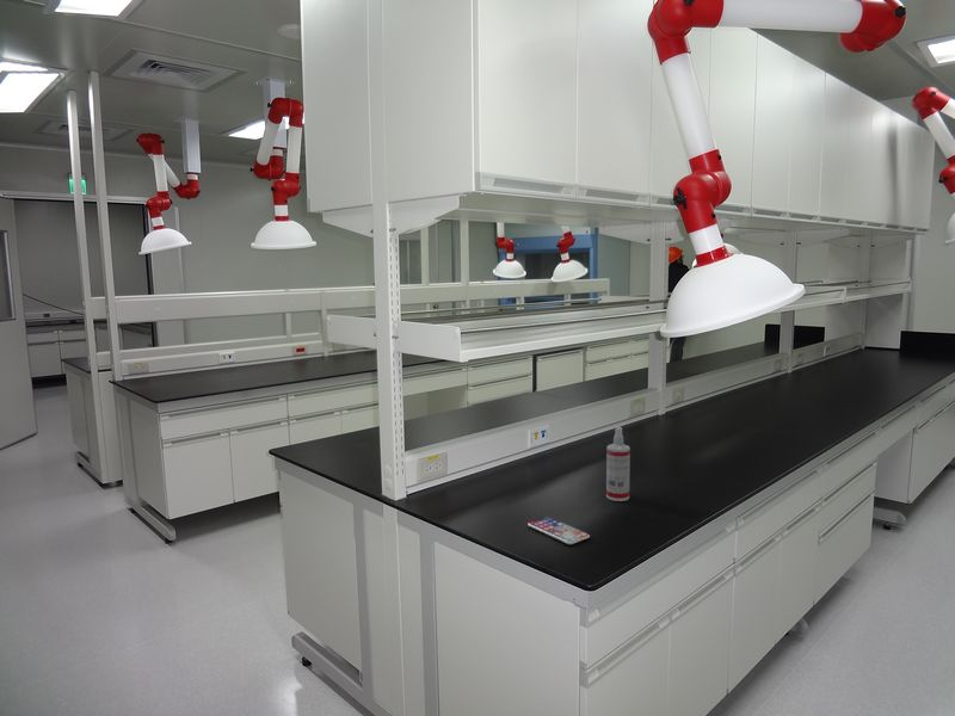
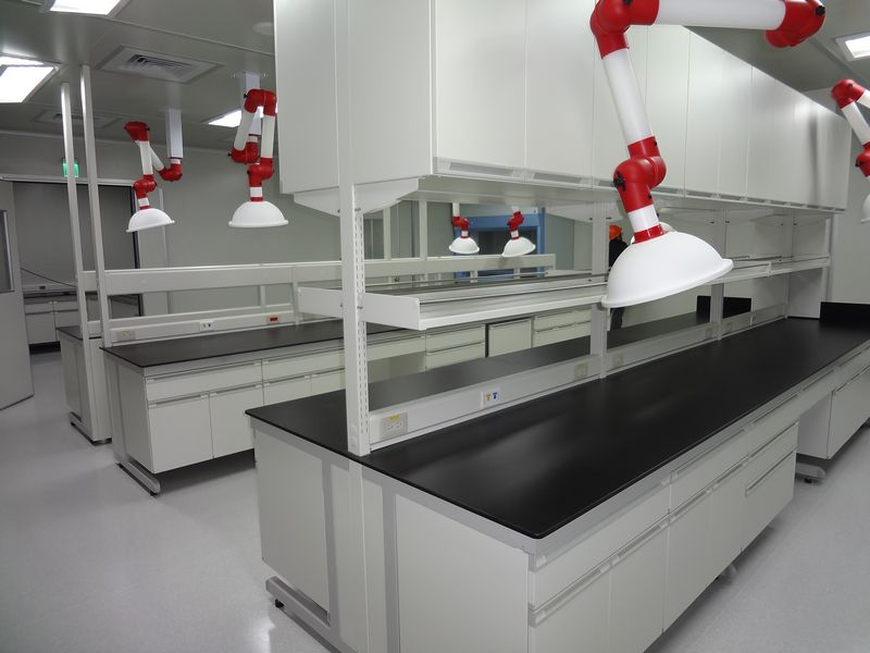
- smartphone (557, 530)
- spray bottle (617, 462)
